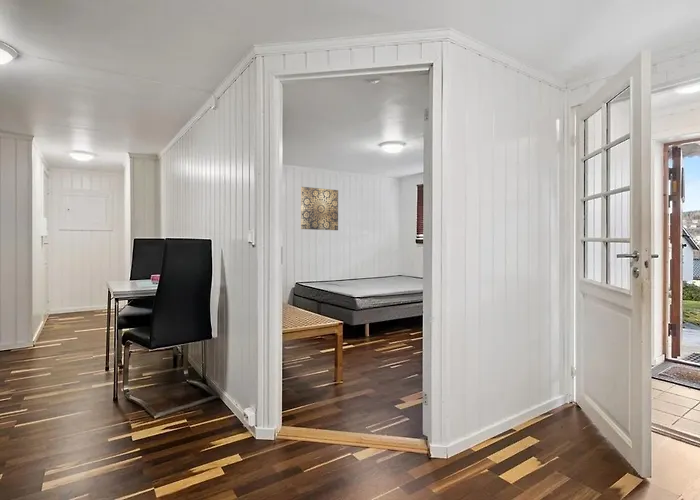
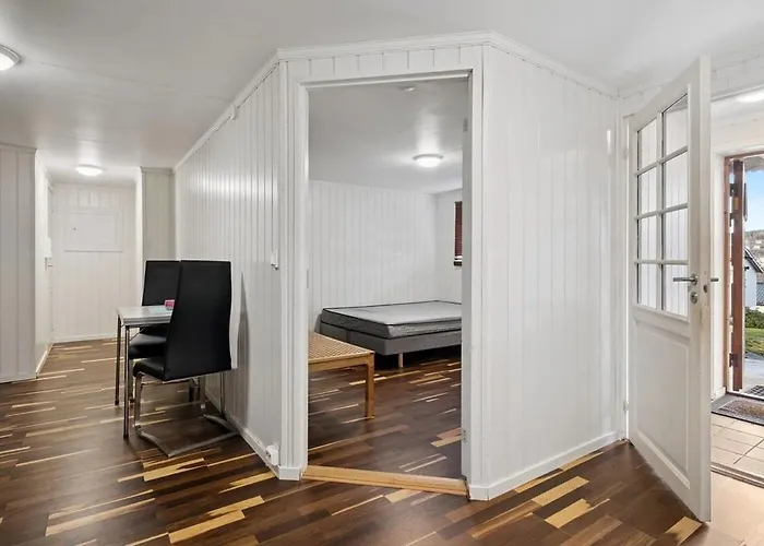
- wall art (320, 209)
